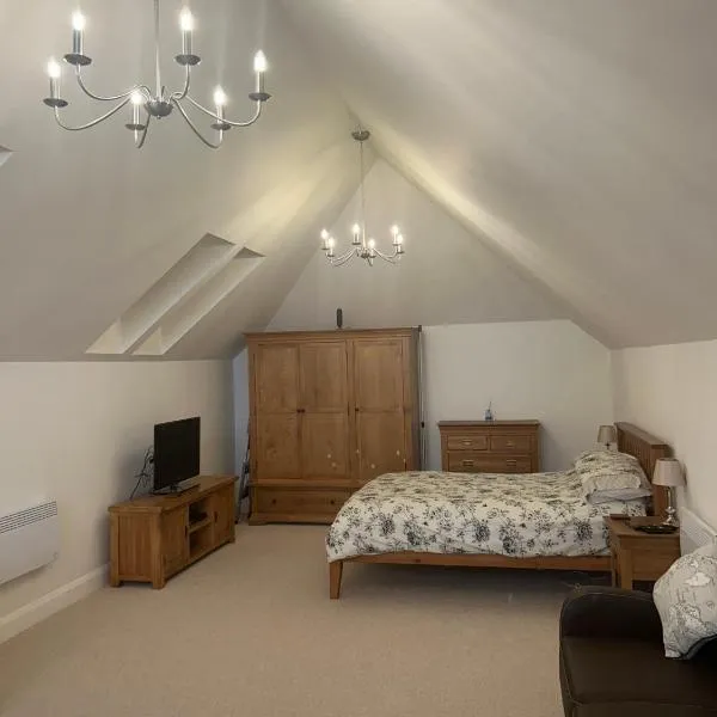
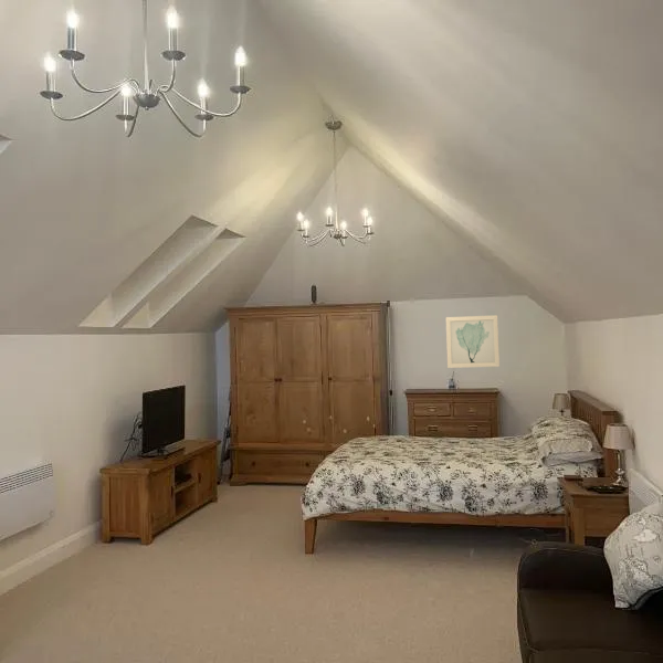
+ wall art (472, 341)
